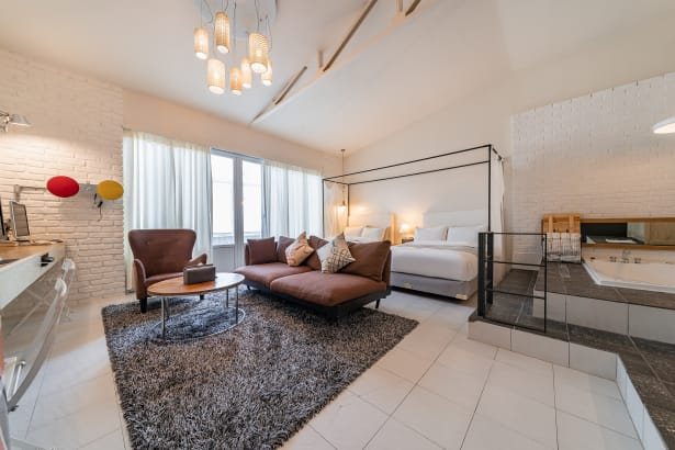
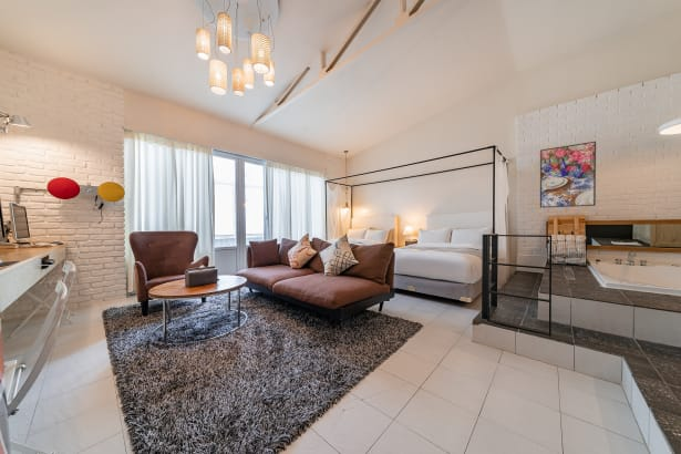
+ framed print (566, 176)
